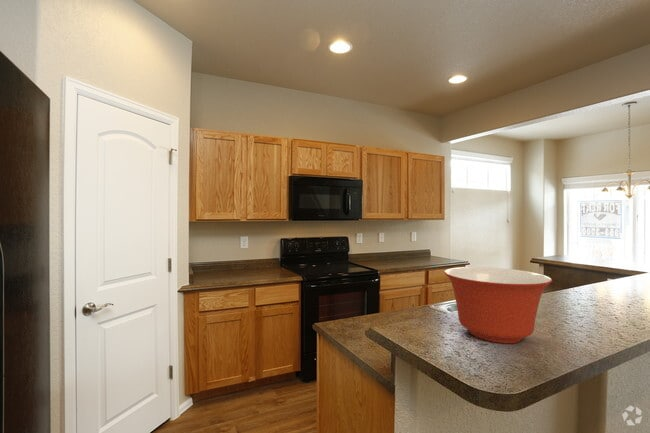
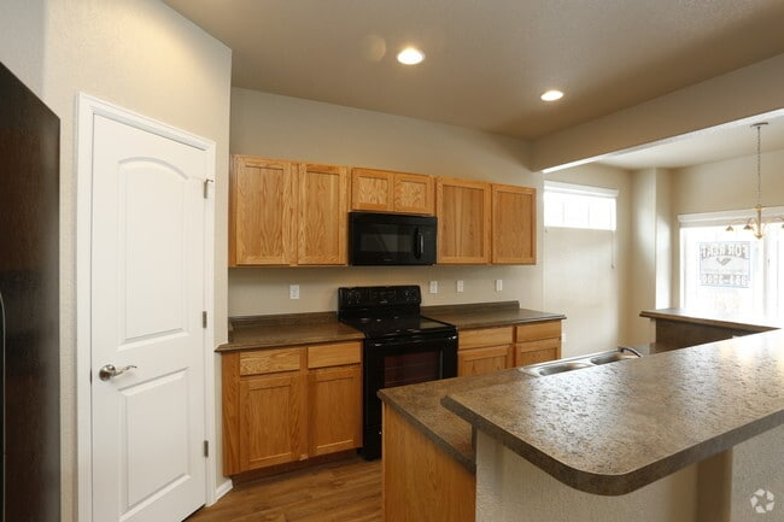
- mixing bowl (494, 303)
